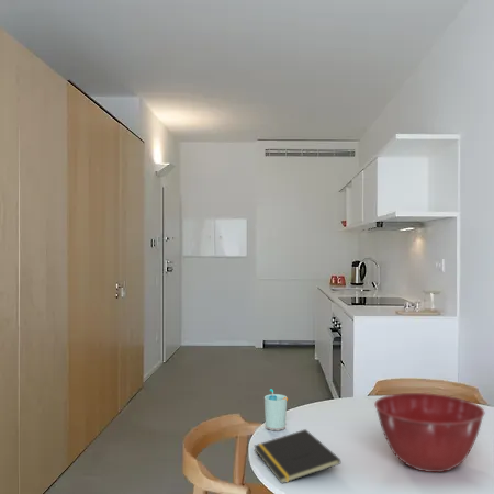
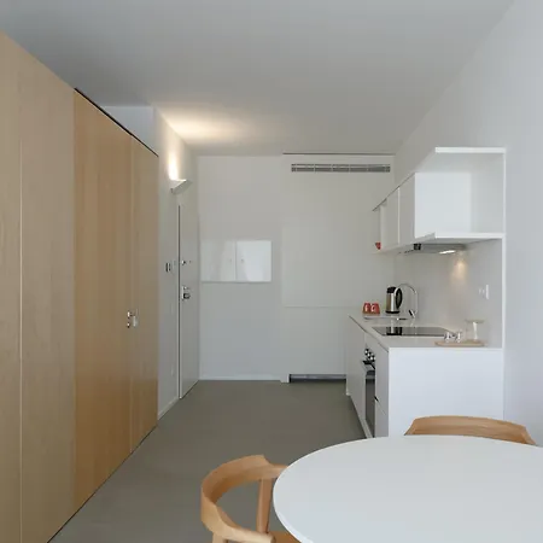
- mixing bowl (427, 434)
- notepad (294, 453)
- cup (276, 408)
